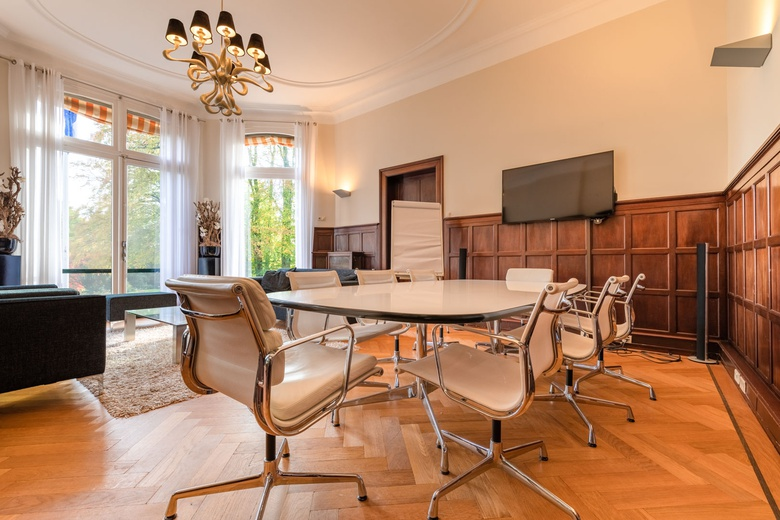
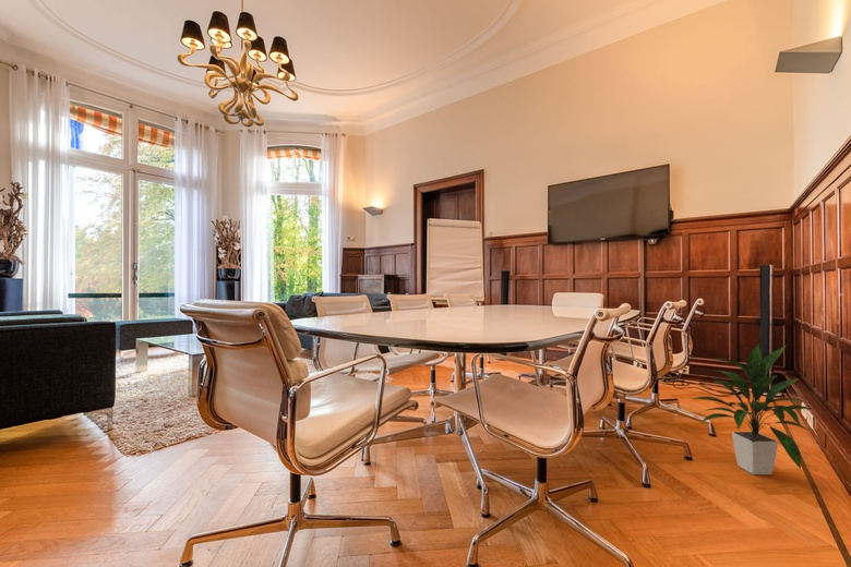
+ indoor plant (754, 408)
